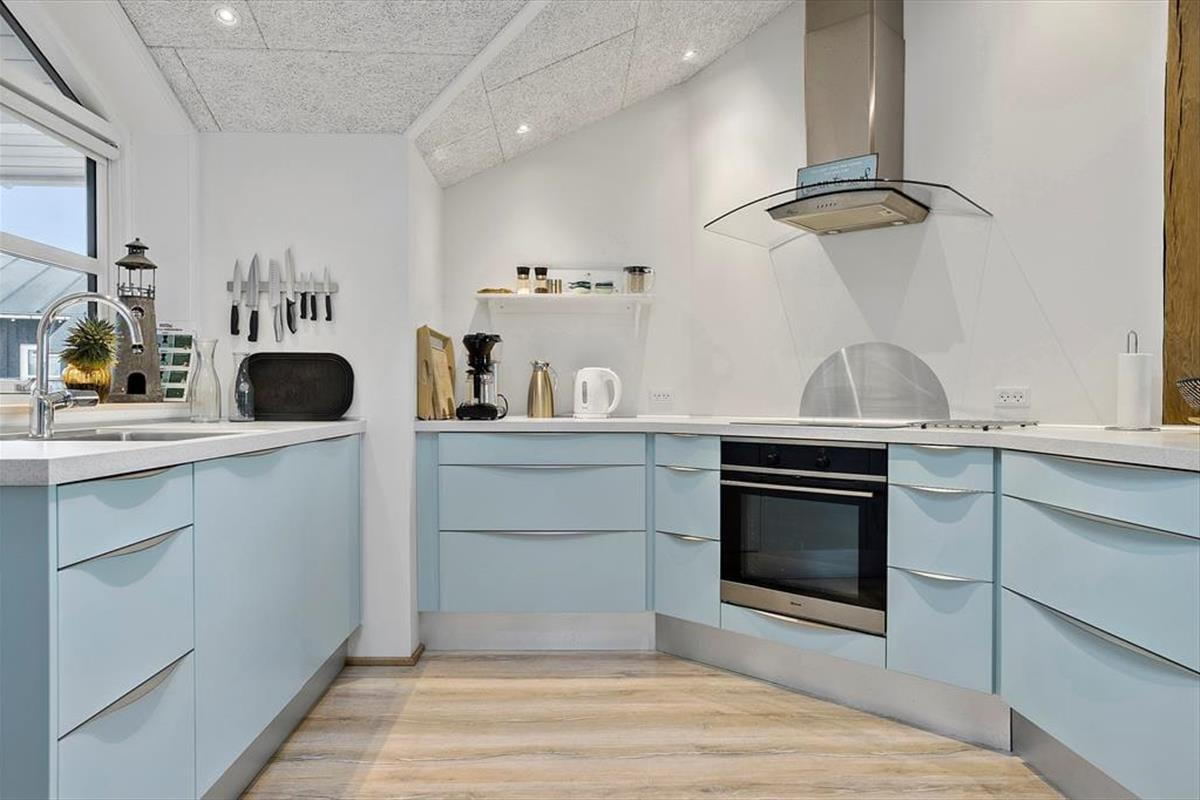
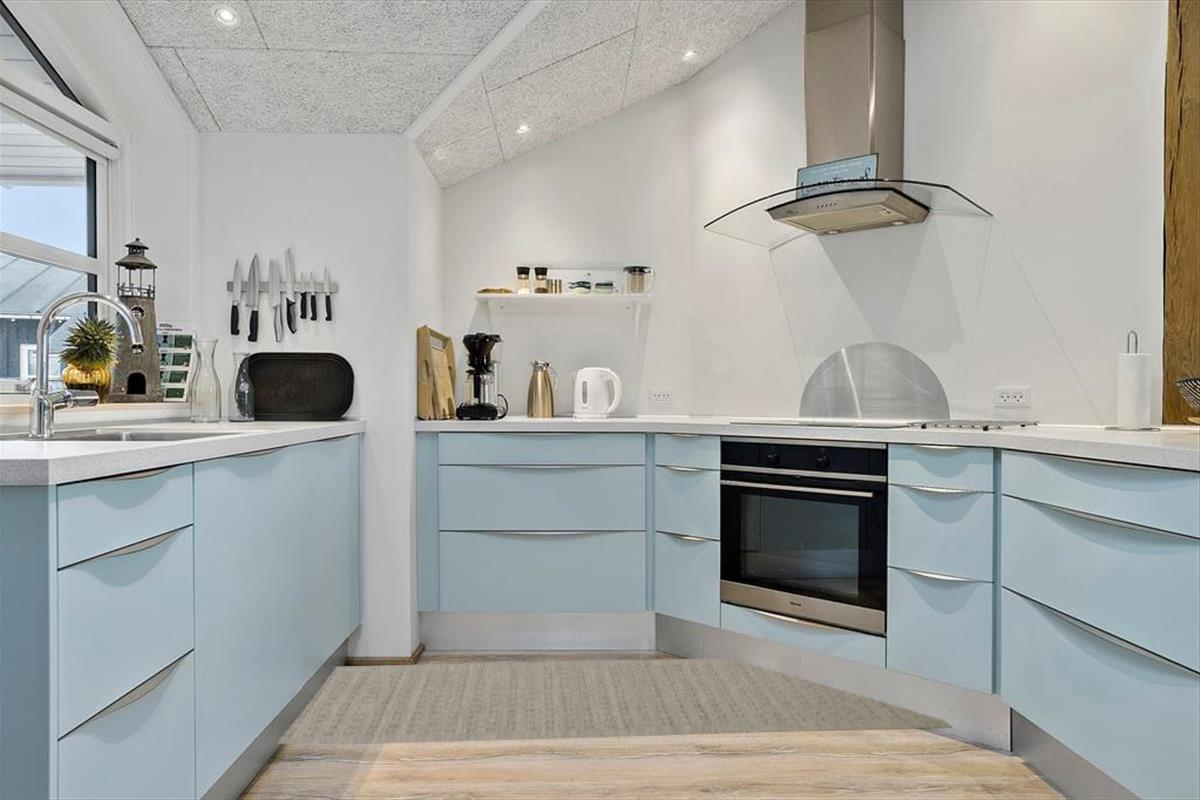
+ rug (532, 696)
